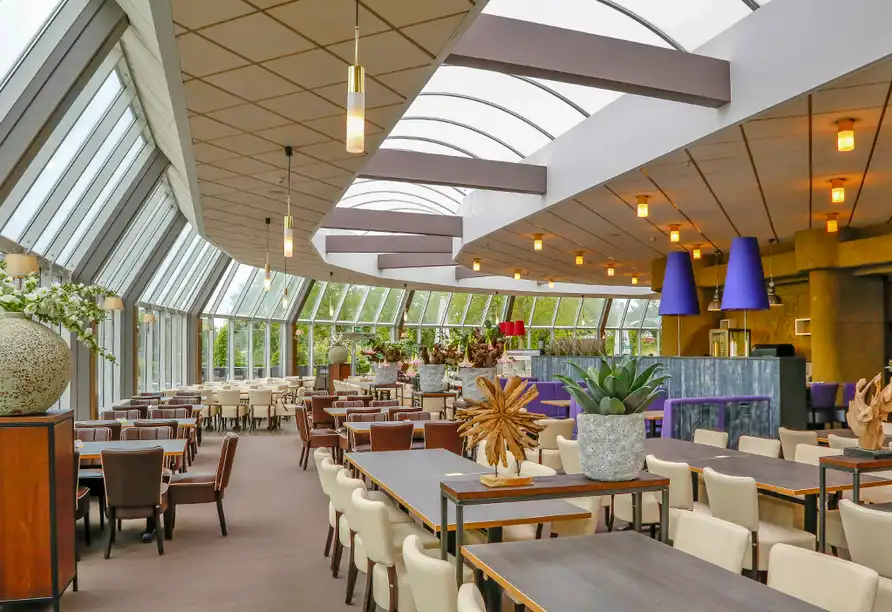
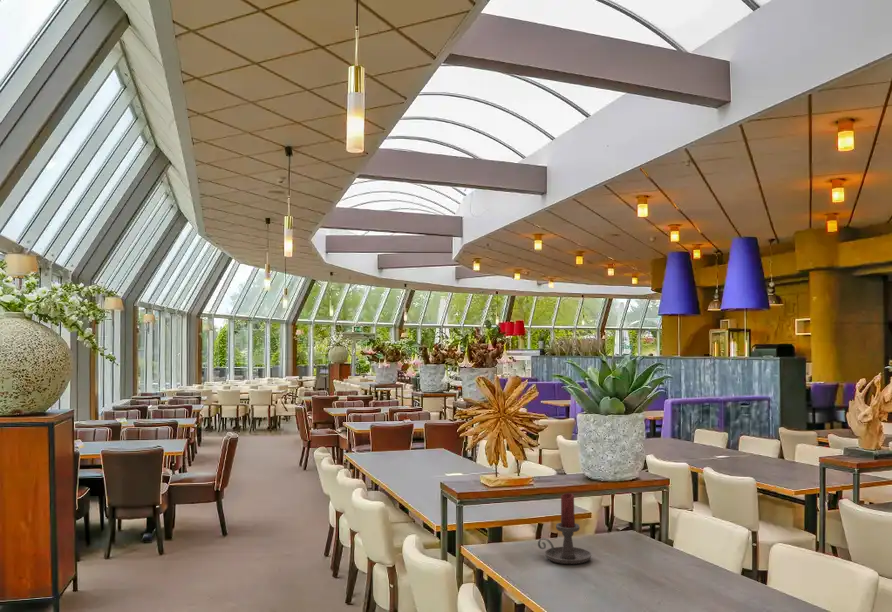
+ candle holder (562, 525)
